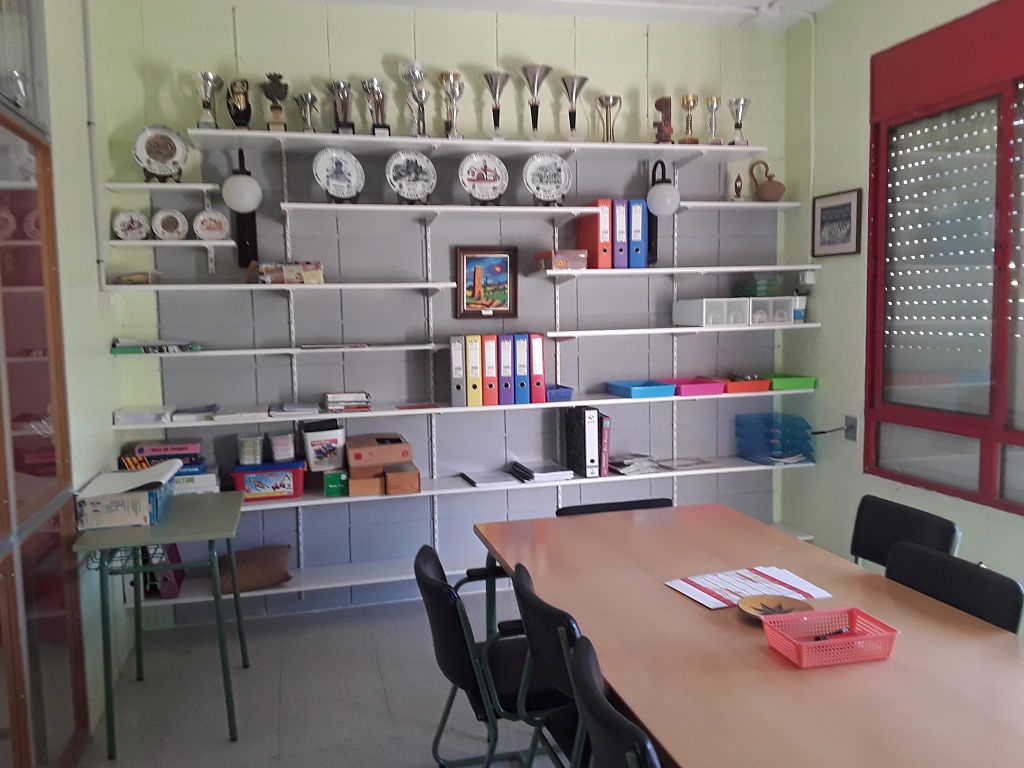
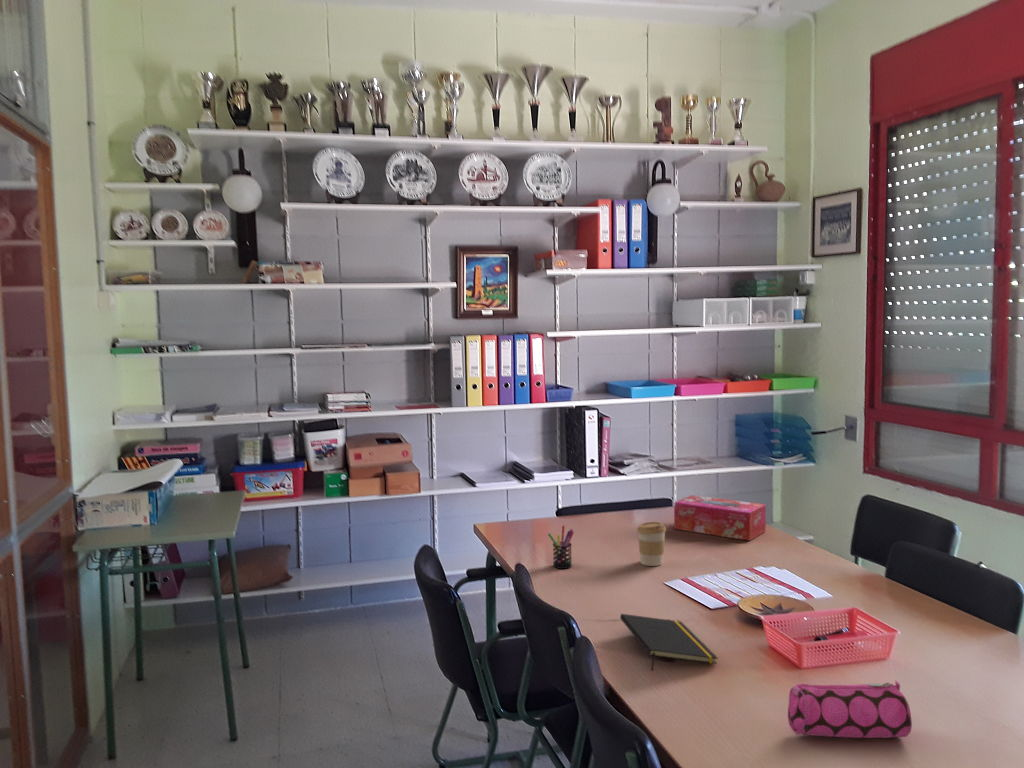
+ notepad (666, 637)
+ pen holder (560, 546)
+ tissue box (719, 516)
+ pencil case (846, 707)
+ coffee cup (651, 543)
